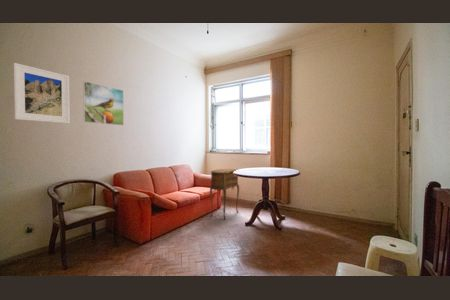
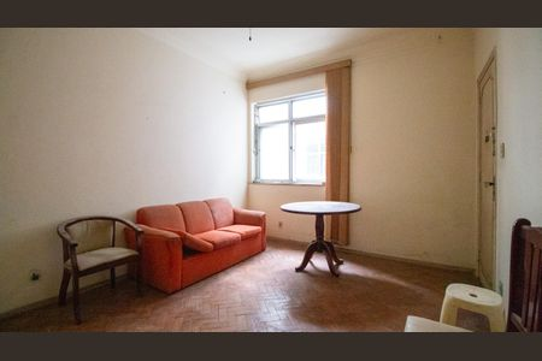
- side table (224, 192)
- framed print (44, 95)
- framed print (104, 105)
